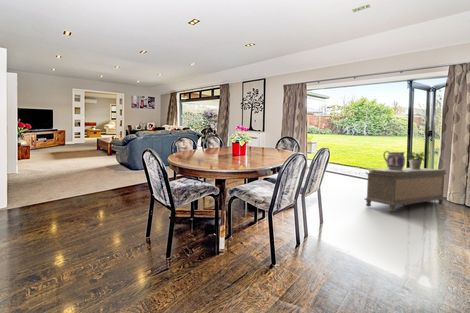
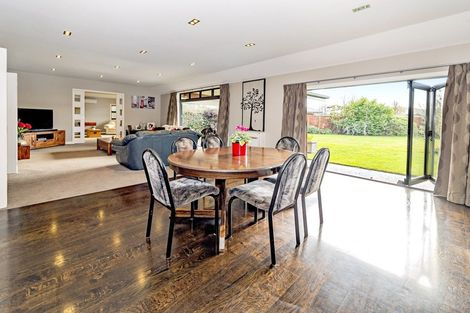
- potted plant (415, 160)
- bench (406, 187)
- pitcher (395, 160)
